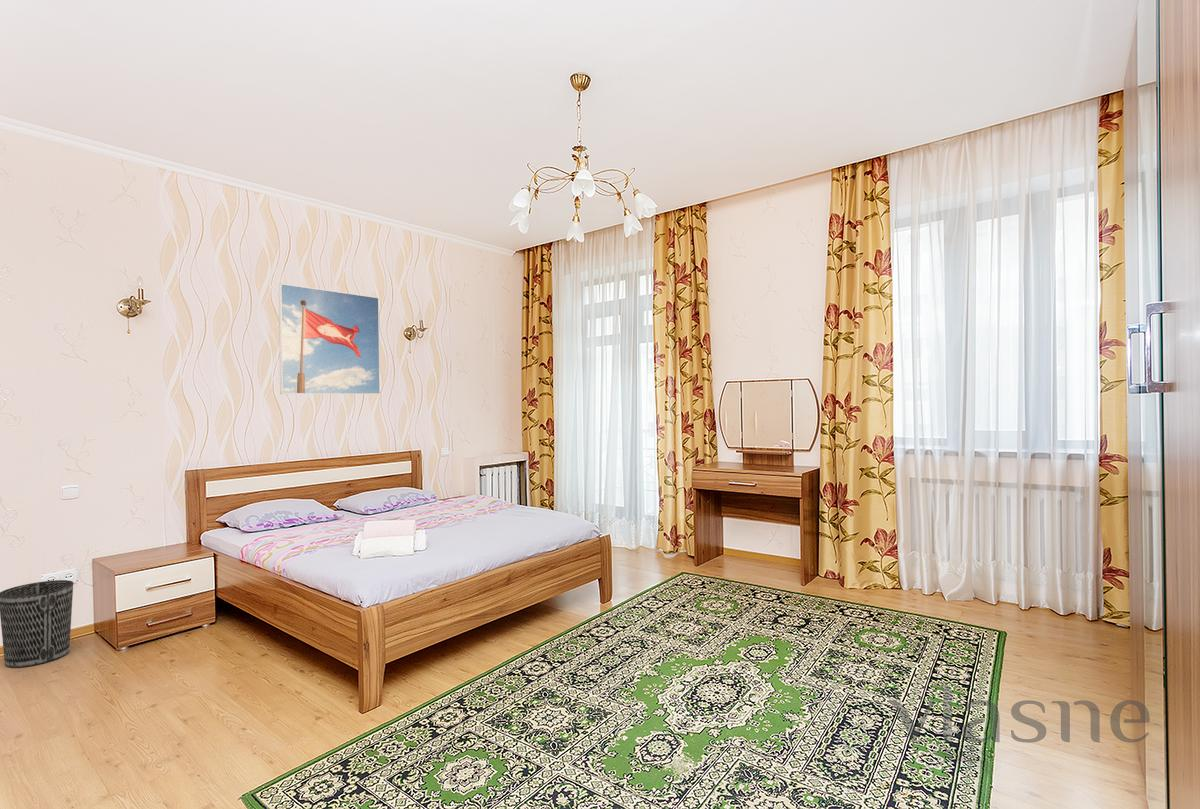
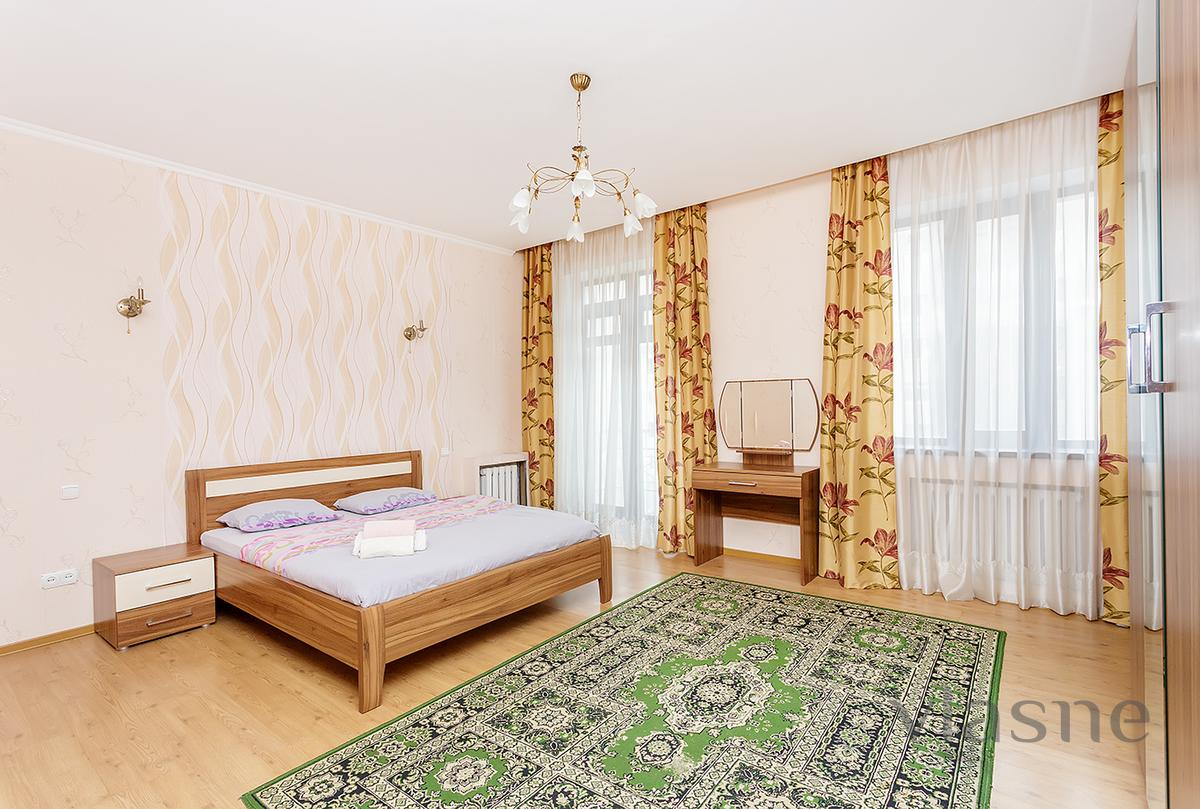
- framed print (332, 342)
- wastebasket (37, 622)
